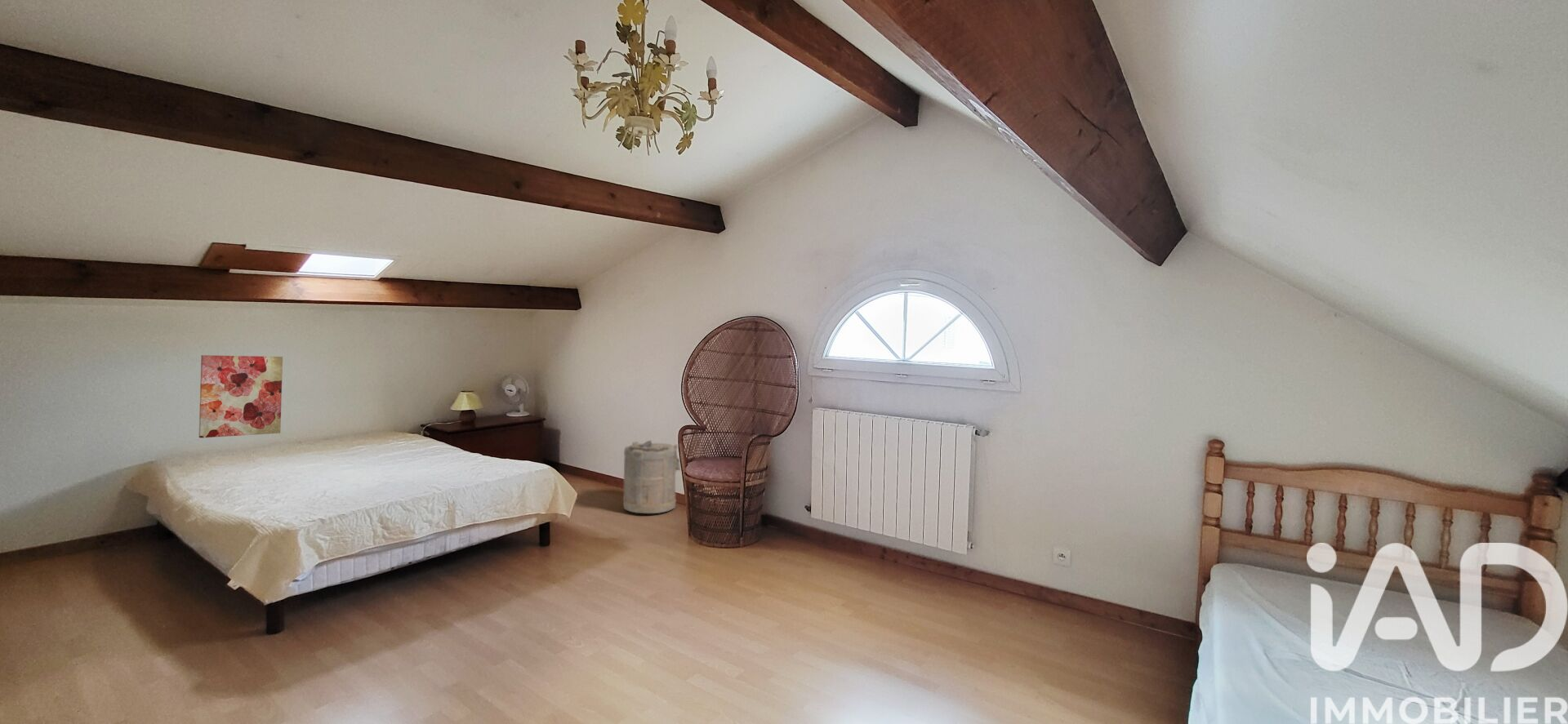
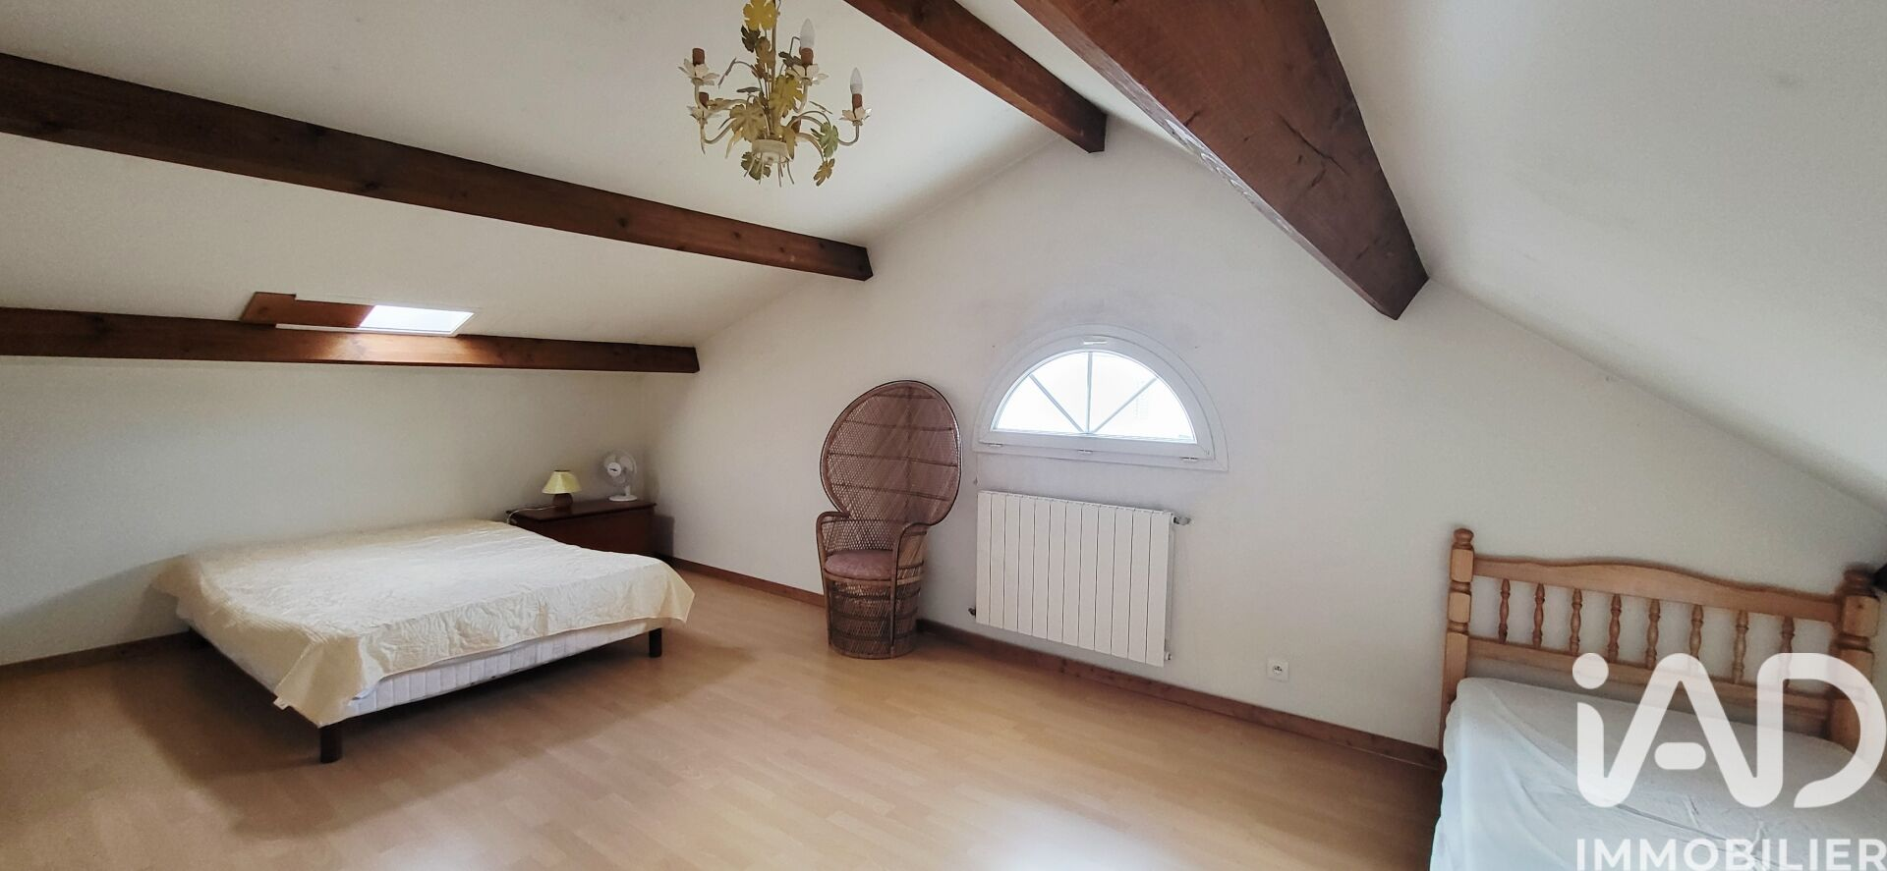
- wall art (242, 395)
- laundry hamper (649, 473)
